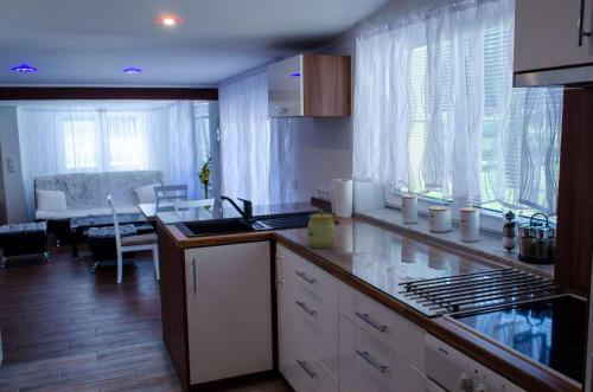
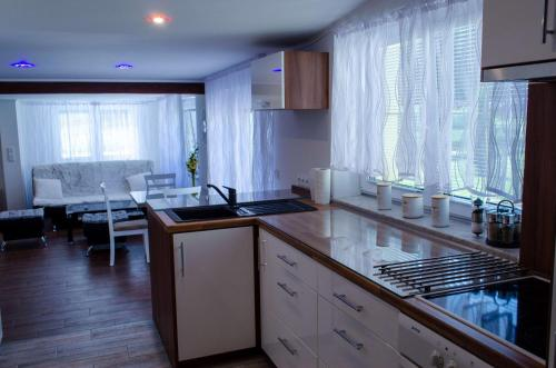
- jar (321, 226)
